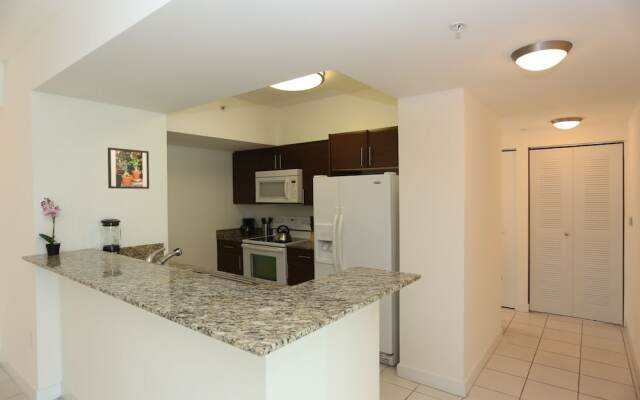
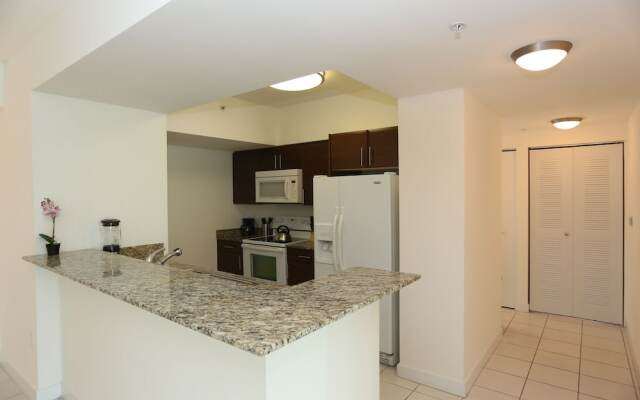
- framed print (129, 169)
